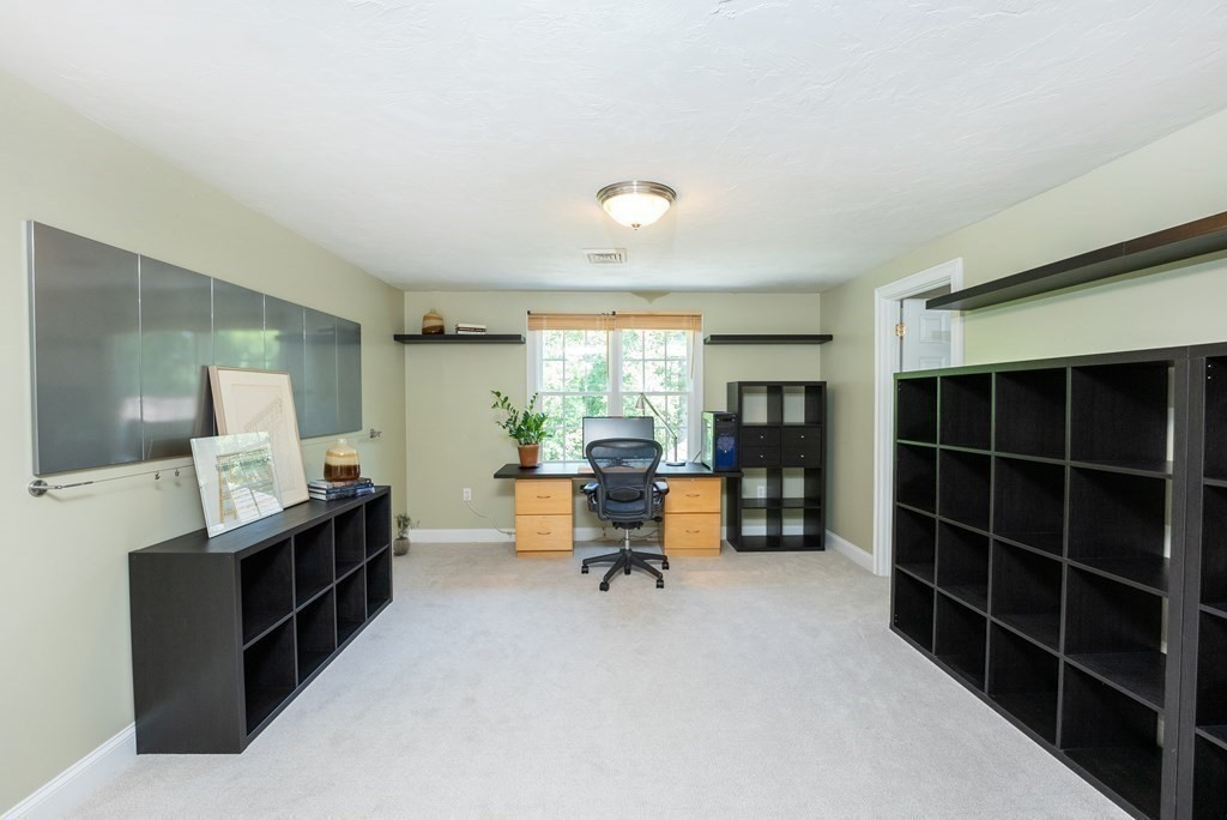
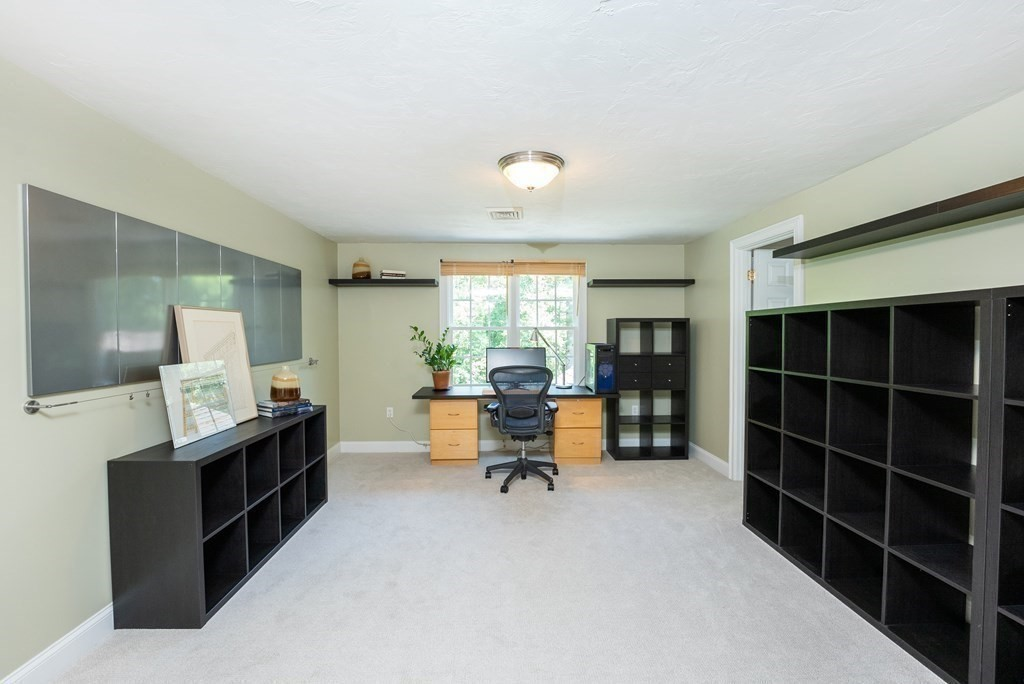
- potted plant (404, 531)
